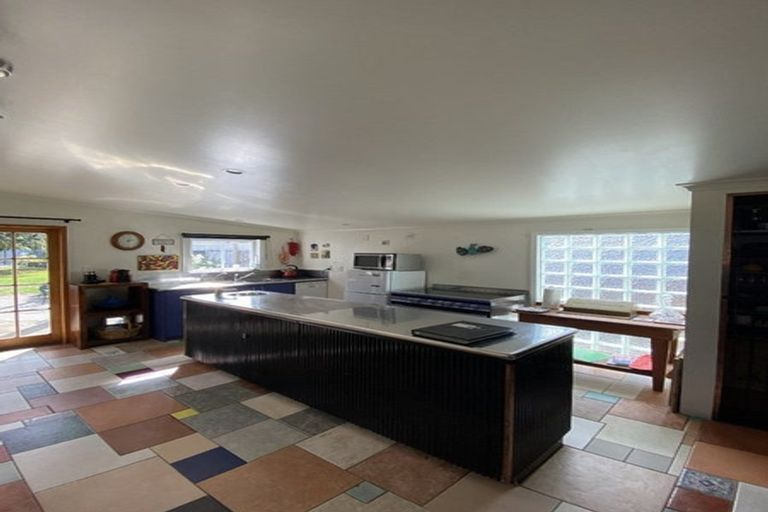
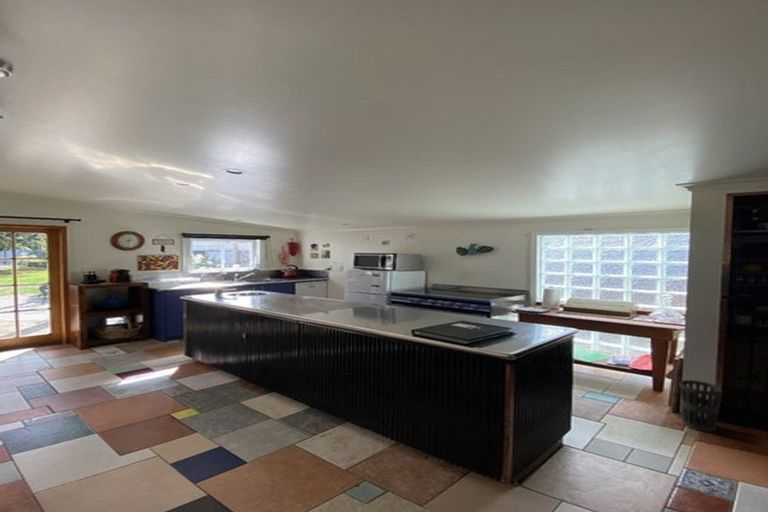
+ wastebasket (699, 406)
